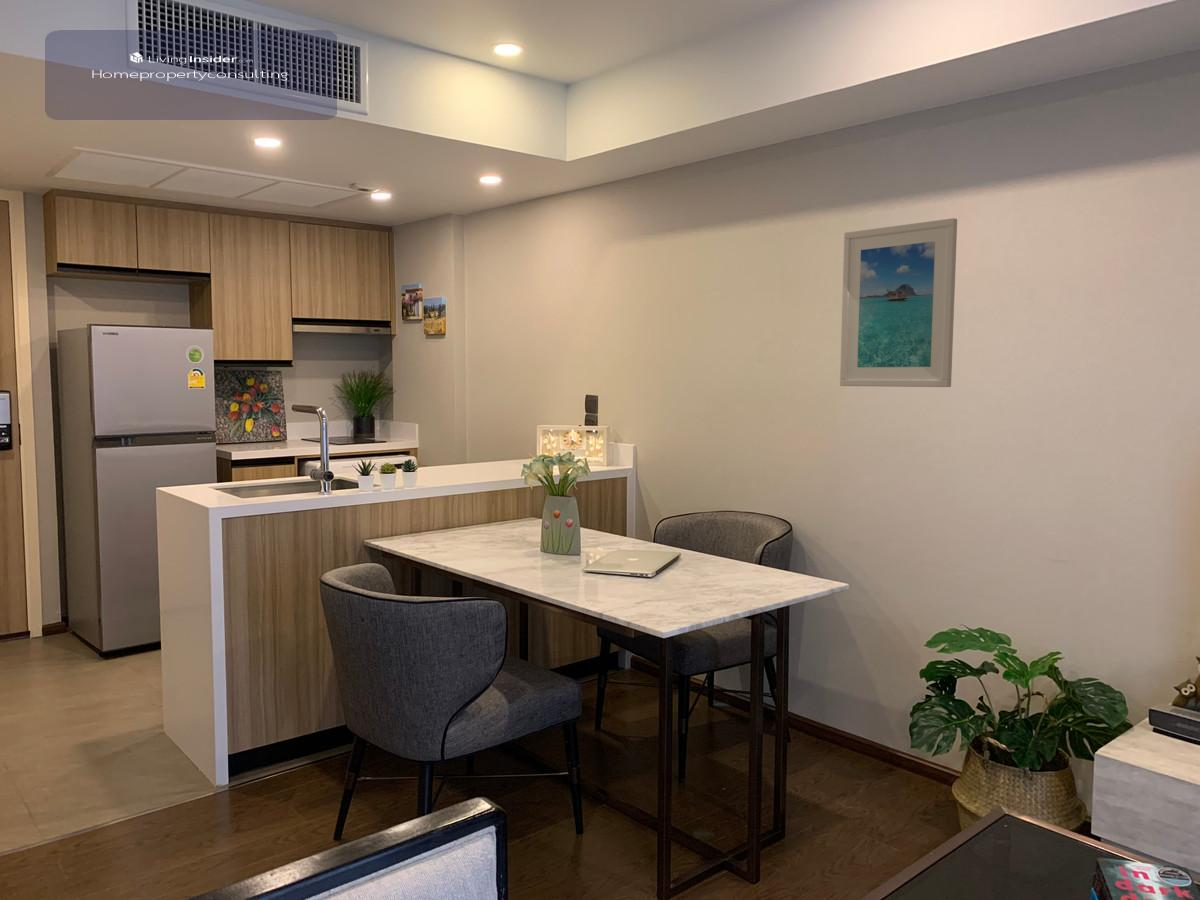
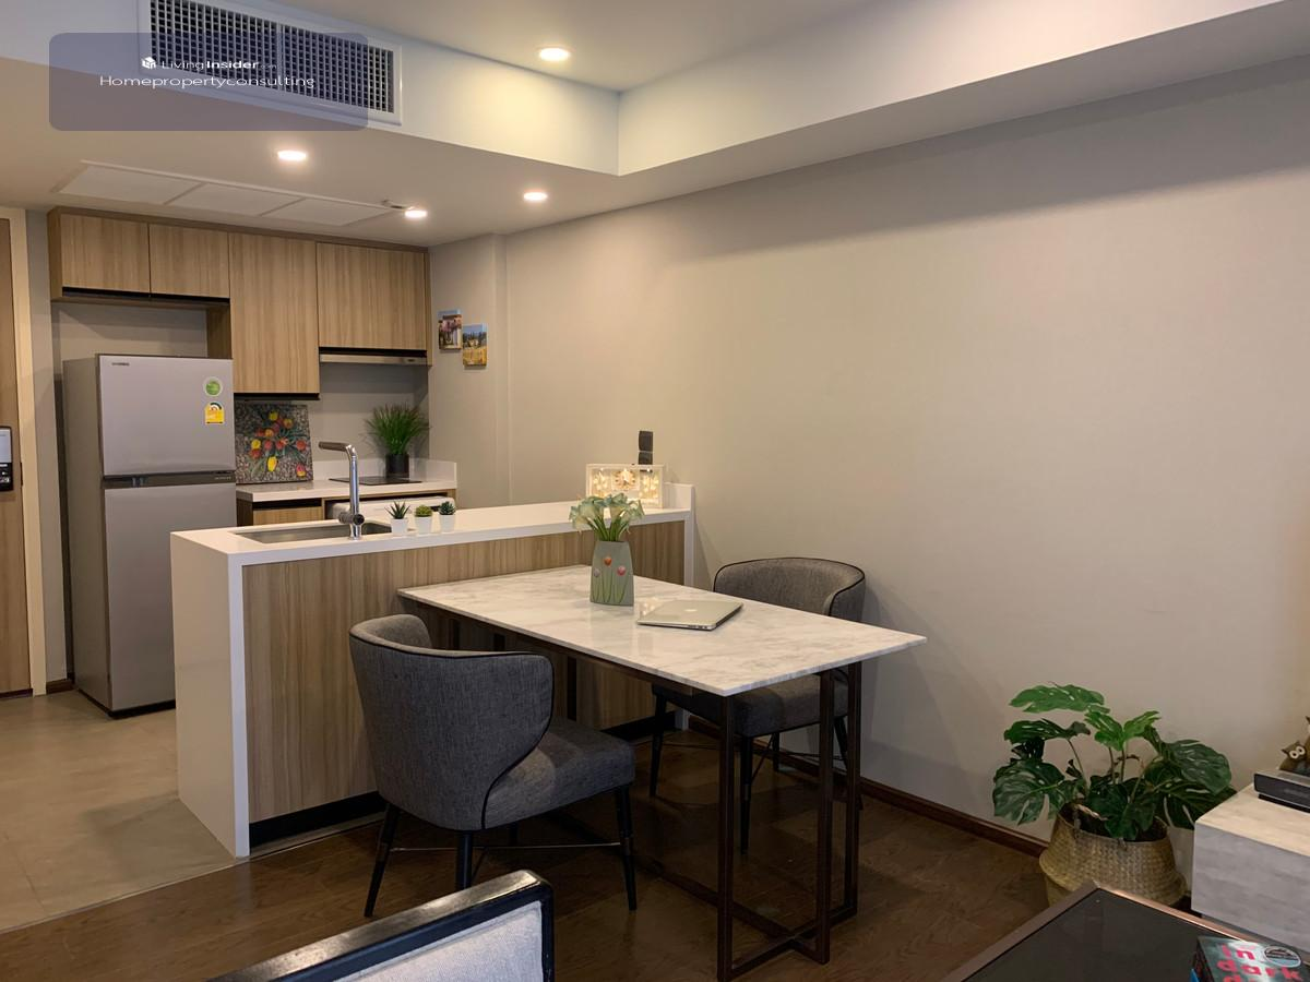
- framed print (895, 306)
